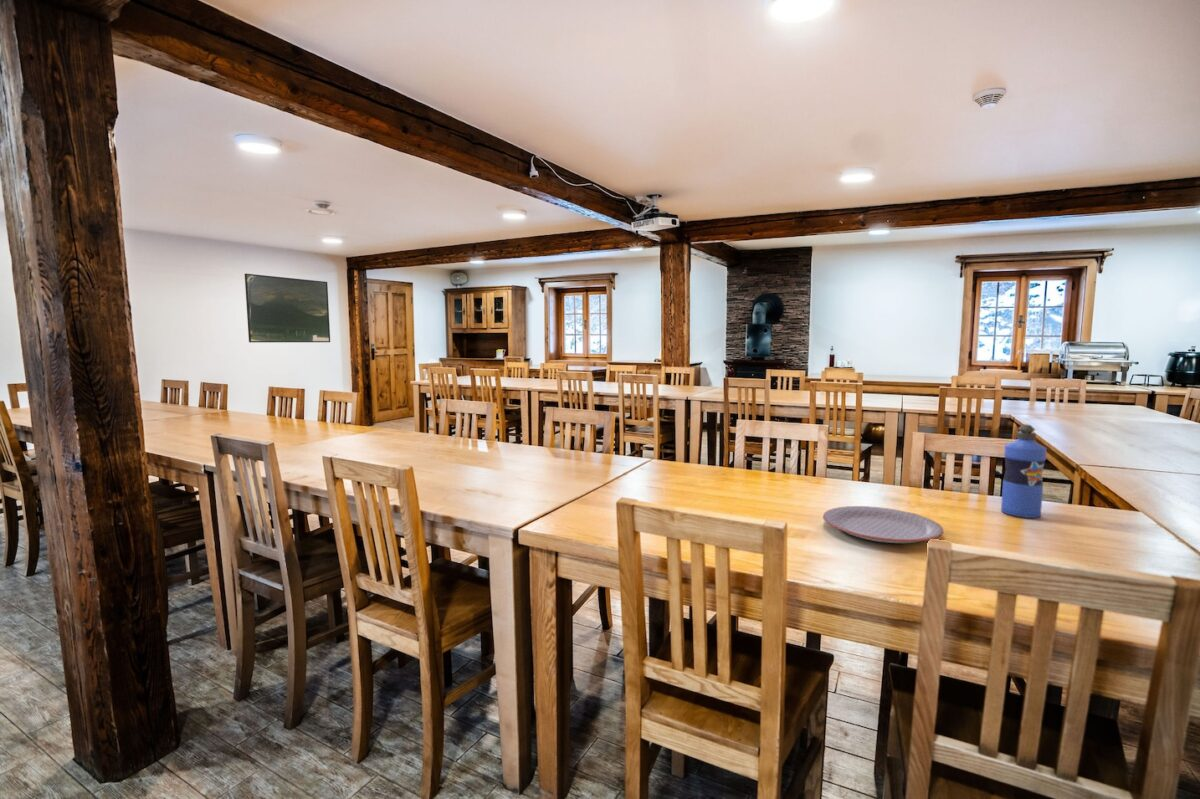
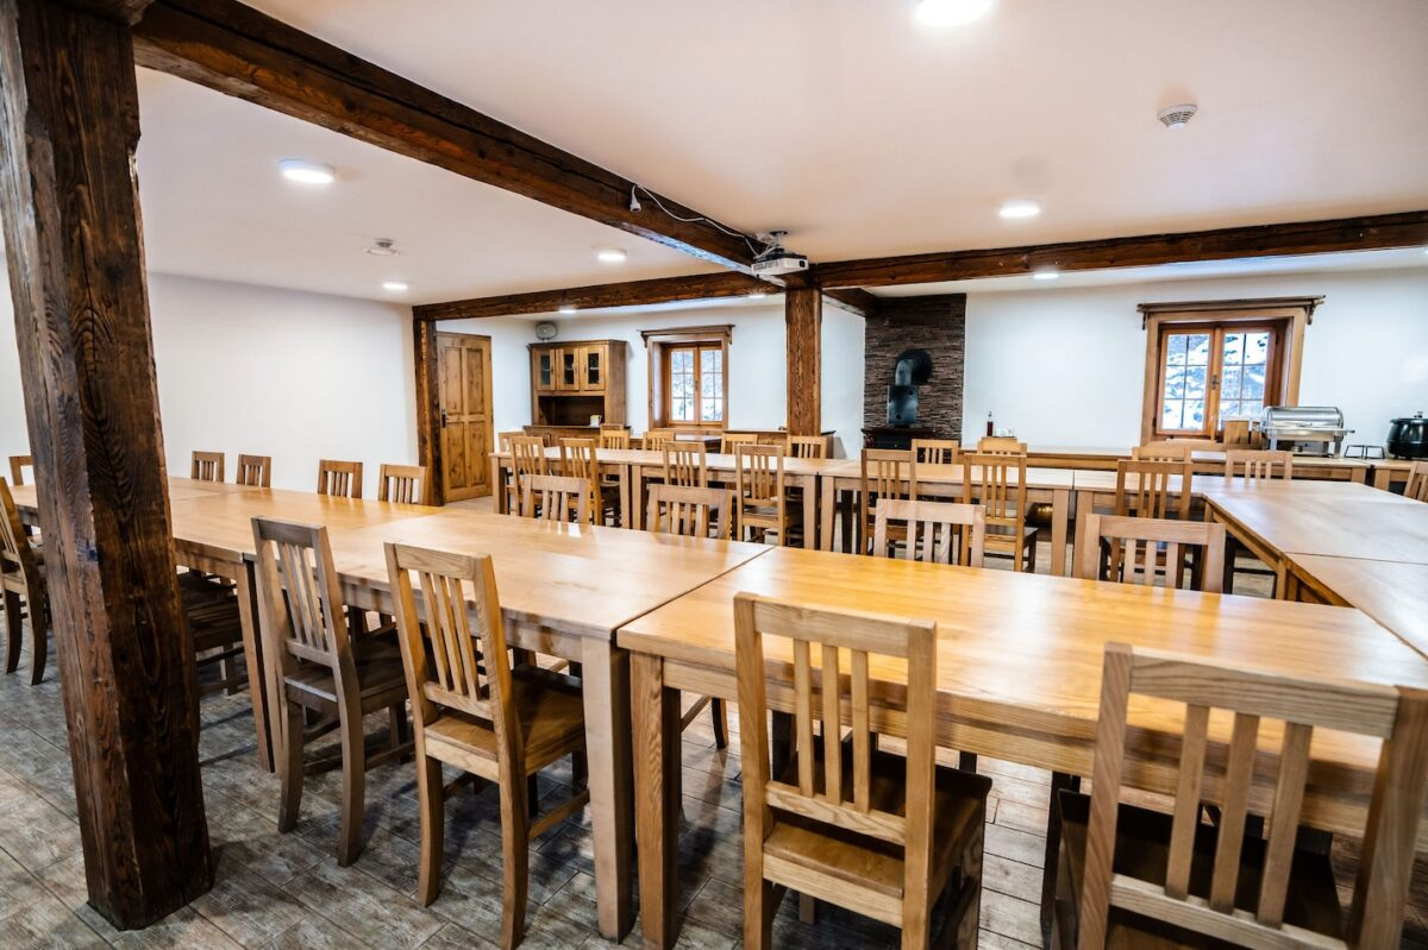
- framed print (290, 310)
- plate (880, 525)
- water bottle (1023, 469)
